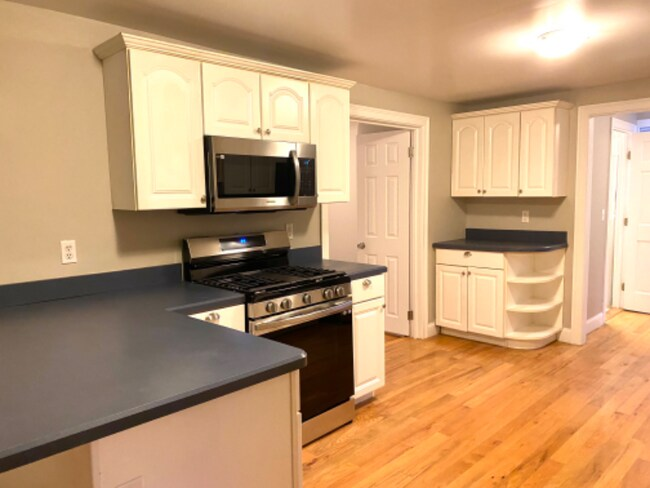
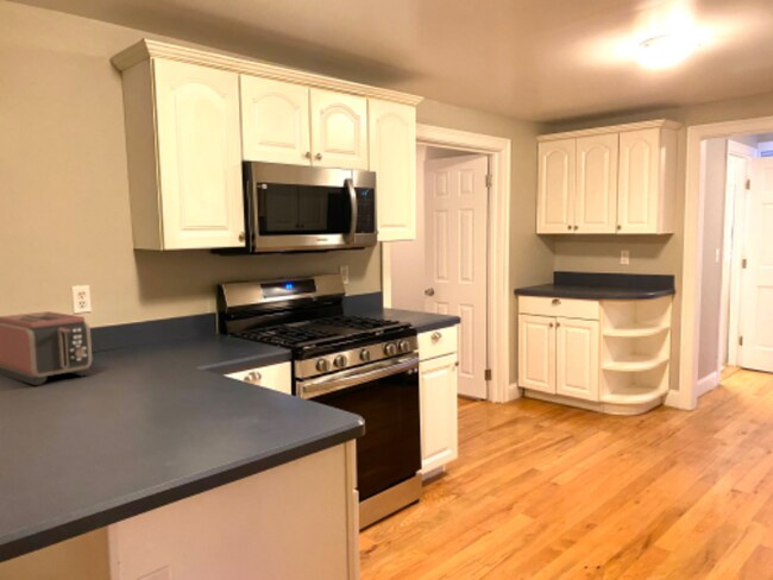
+ toaster (44, 346)
